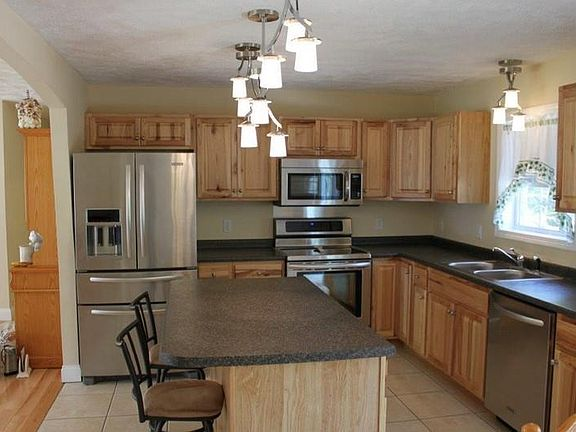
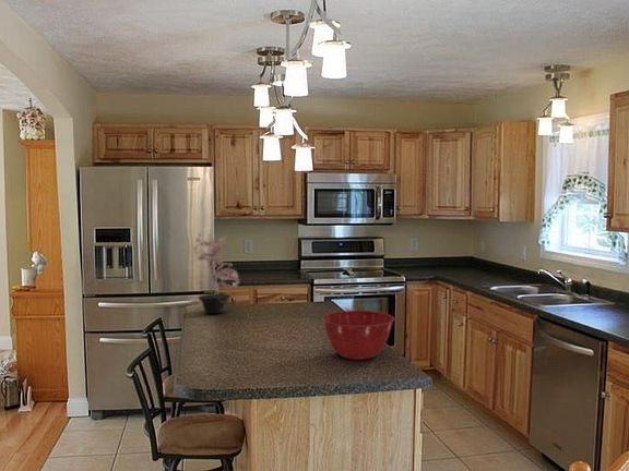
+ potted plant (215, 274)
+ mixing bowl (357, 336)
